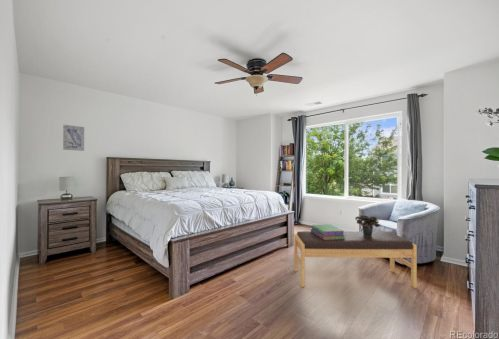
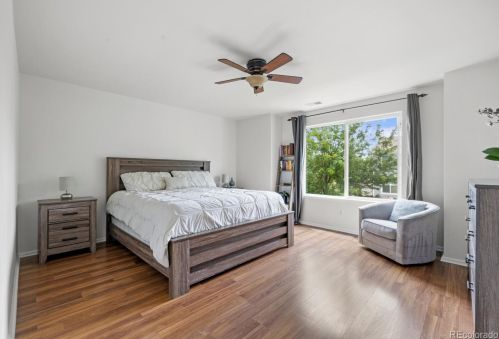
- bench (350, 256)
- potted plant (368, 225)
- stack of books (327, 231)
- wall art (74, 138)
